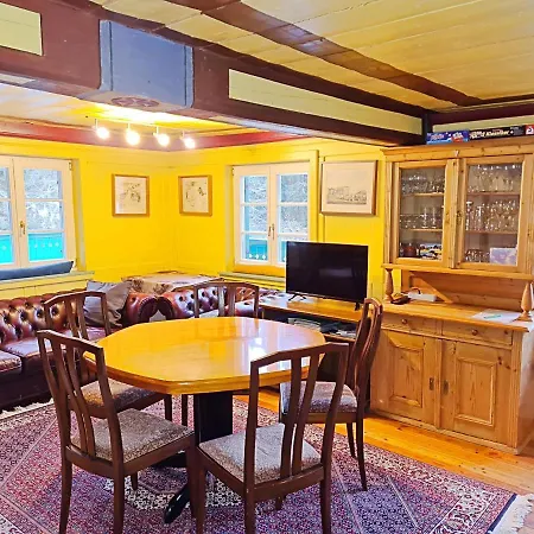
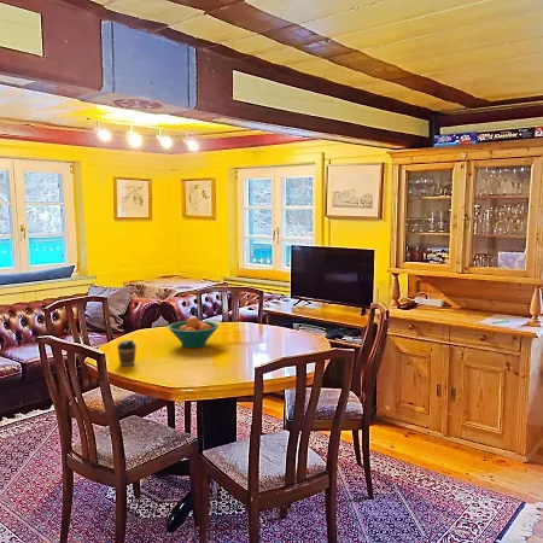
+ coffee cup (127, 351)
+ fruit bowl (193, 331)
